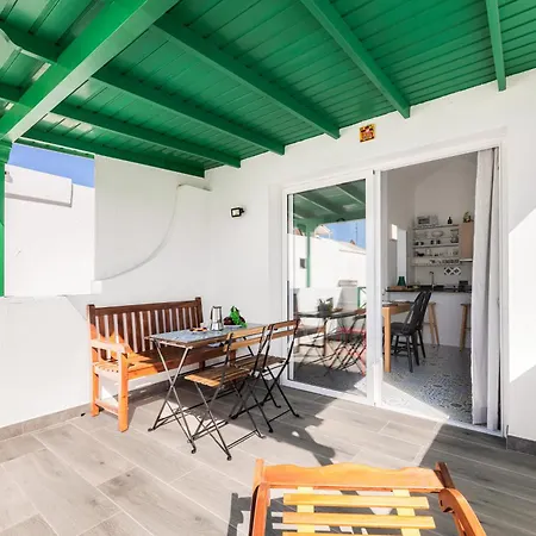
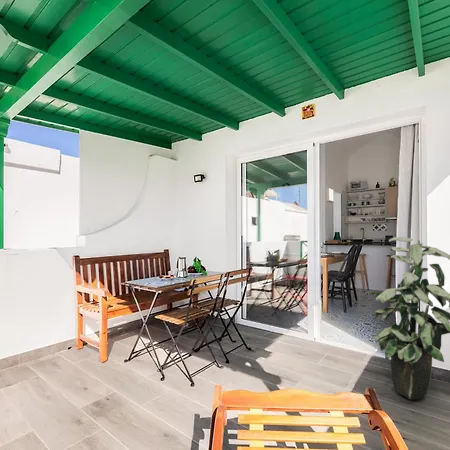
+ indoor plant (409, 313)
